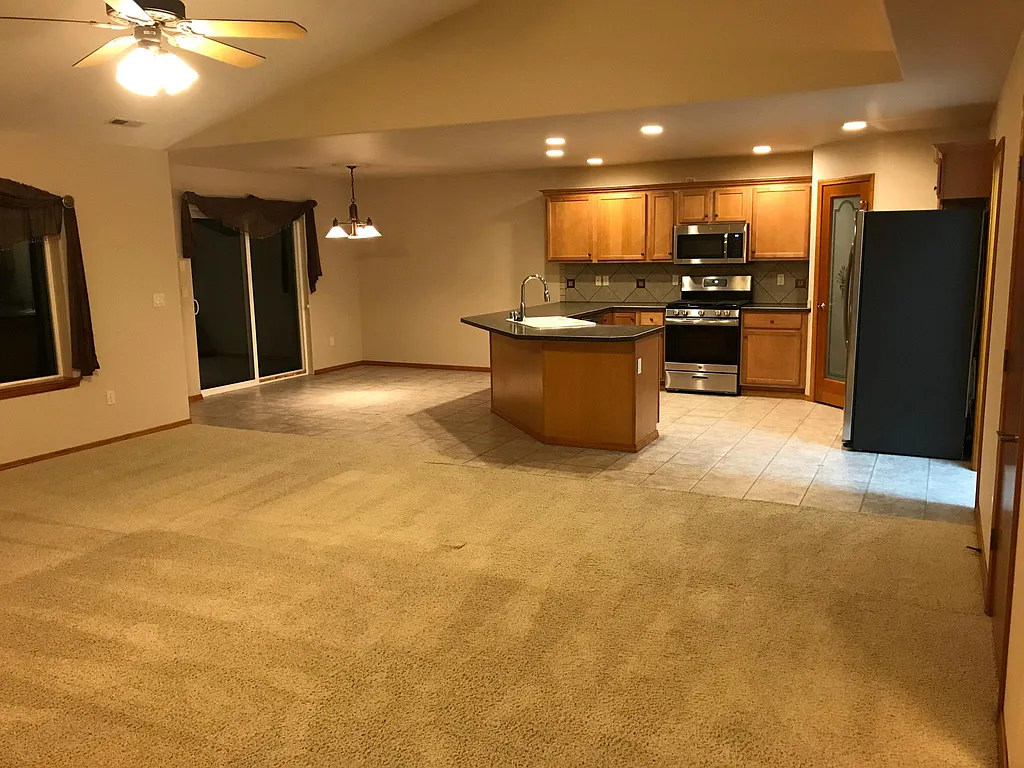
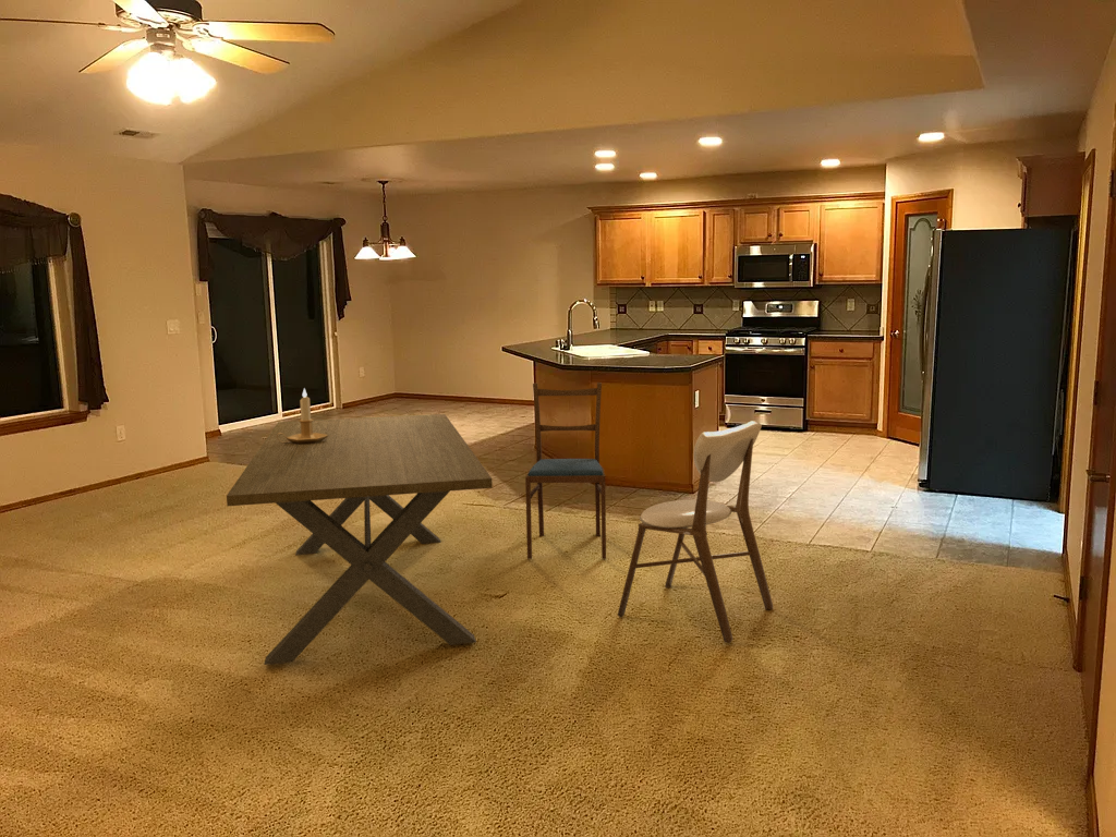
+ dining chair (567, 468)
+ dining table (367, 518)
+ dining chair (695, 518)
+ candlestick (301, 414)
